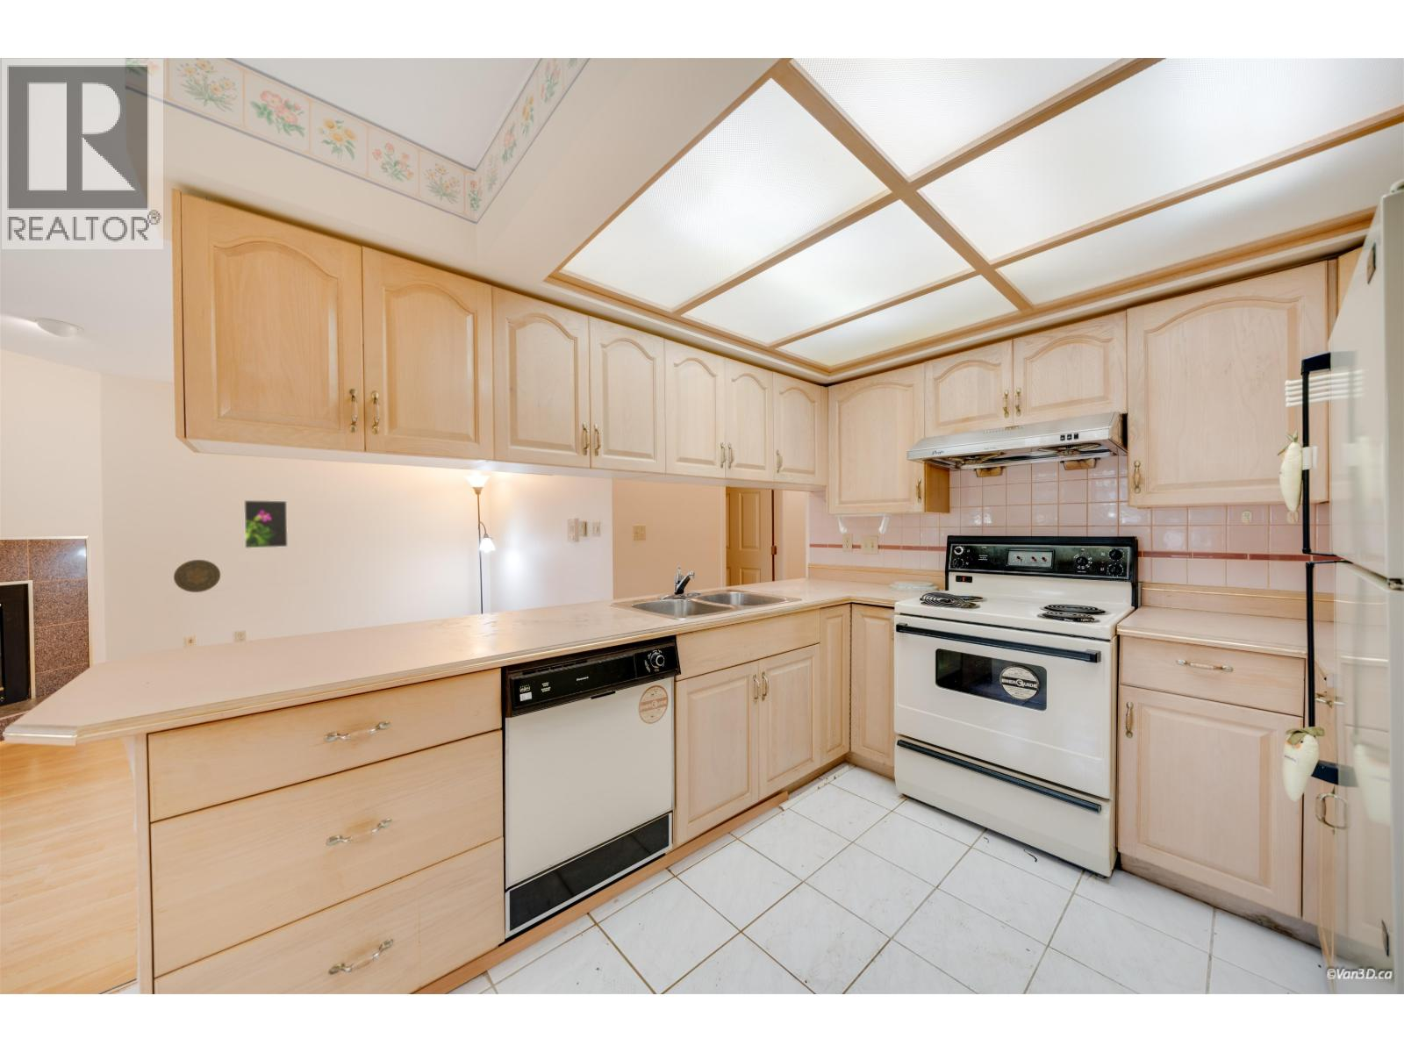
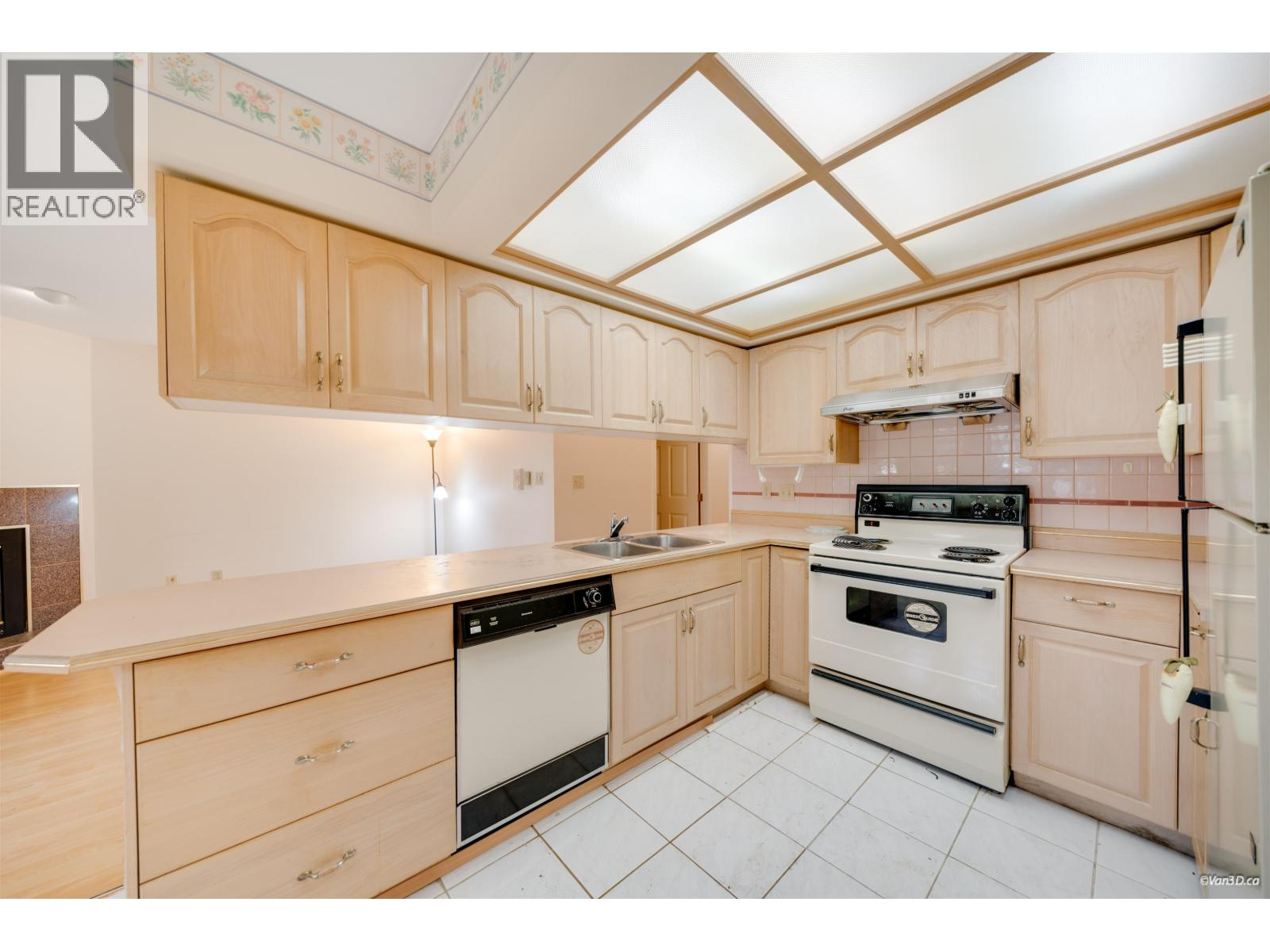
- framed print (266, 524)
- decorative plate (198, 575)
